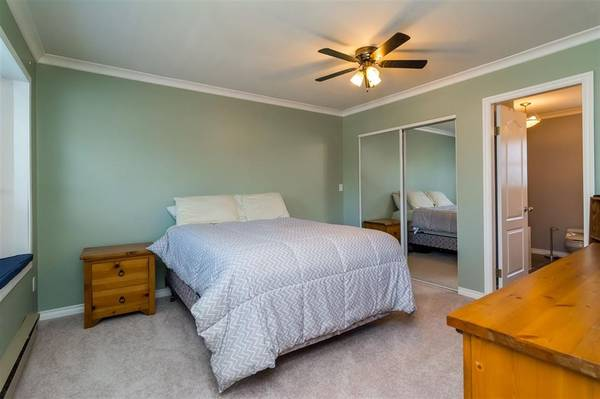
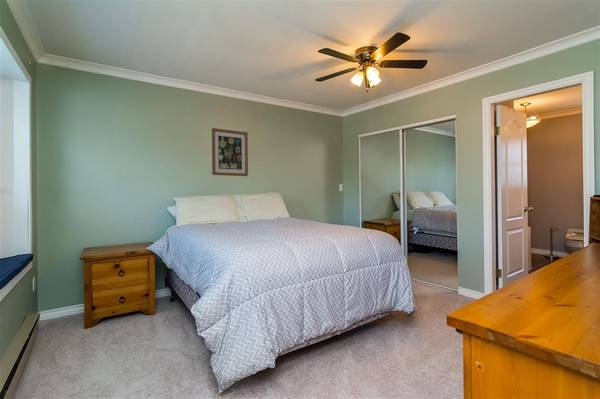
+ wall art (230, 153)
